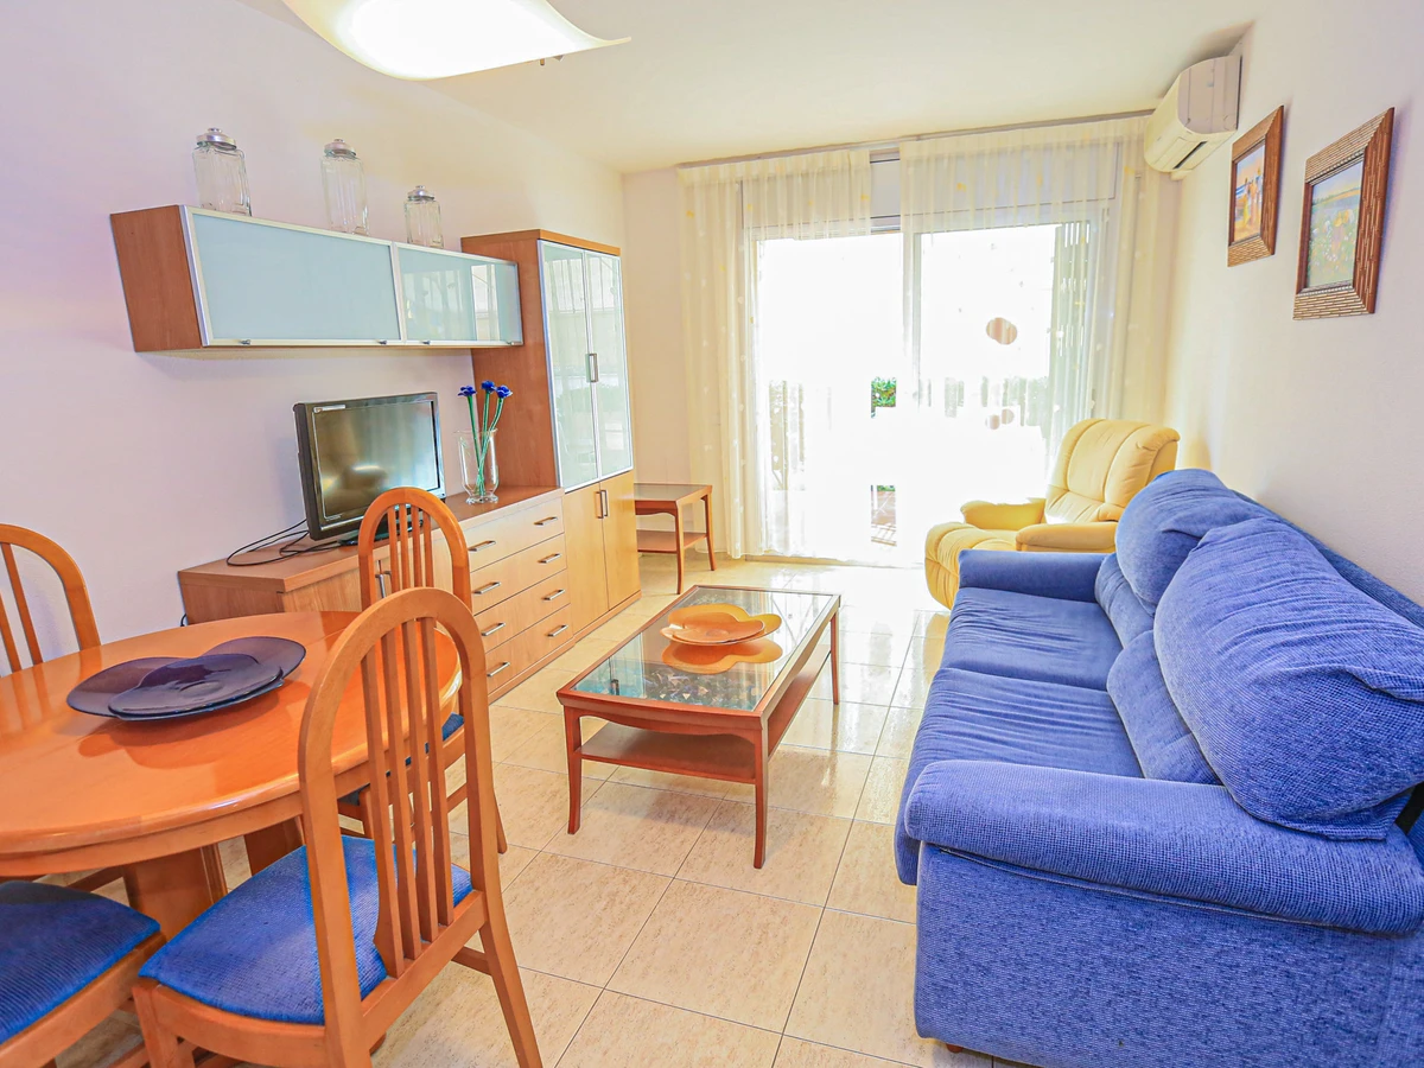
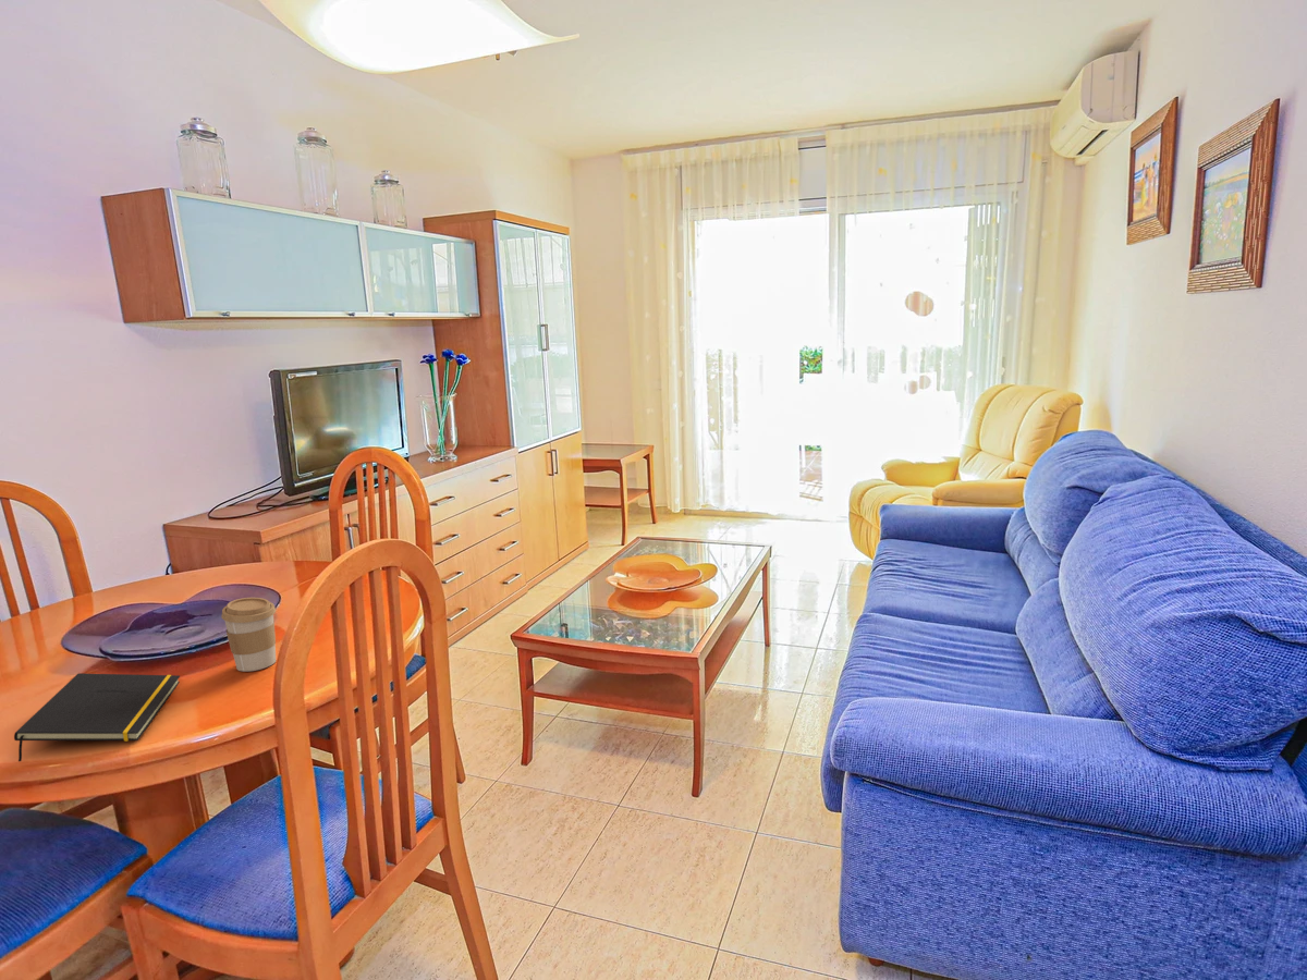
+ coffee cup (252, 633)
+ notepad (106, 705)
